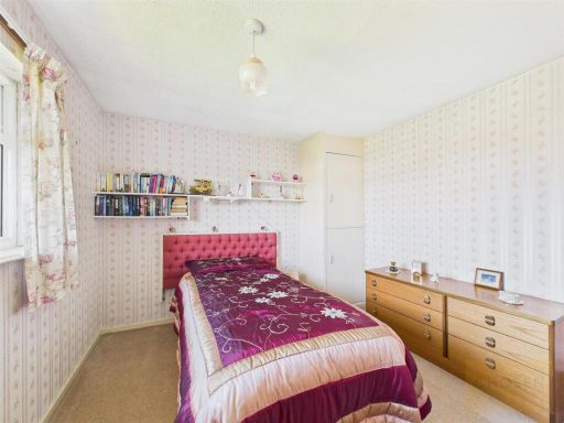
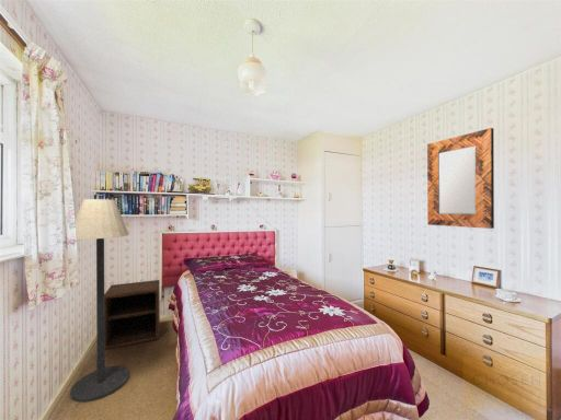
+ home mirror (457, 182)
+ floor lamp (100, 291)
+ nightstand (134, 311)
